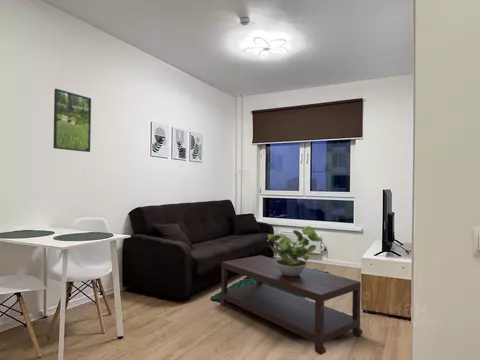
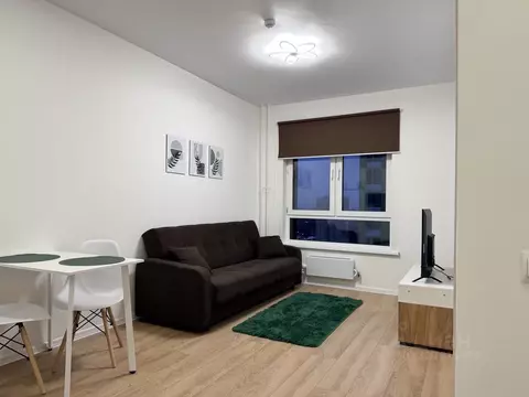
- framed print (73, 121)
- potted plant (294, 250)
- coffee table (283, 294)
